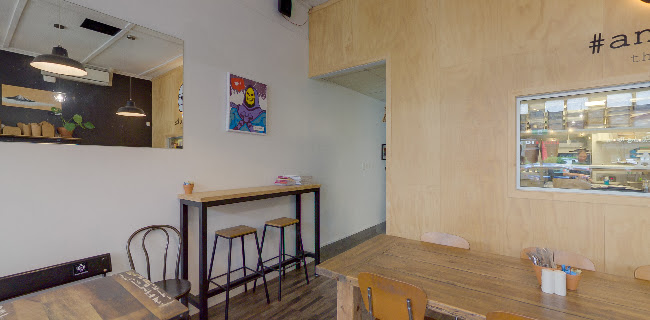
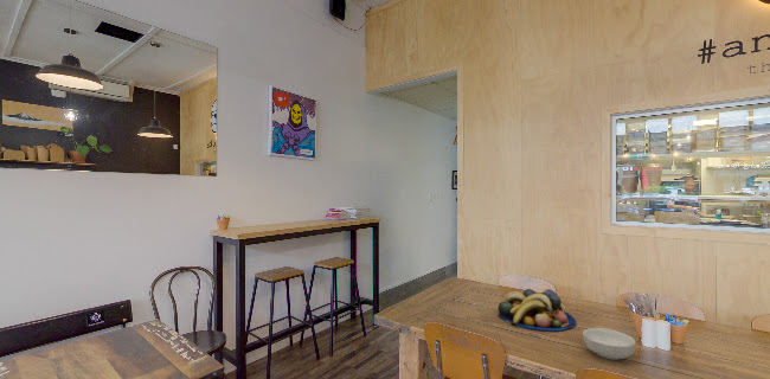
+ cereal bowl (608, 345)
+ fruit bowl (535, 304)
